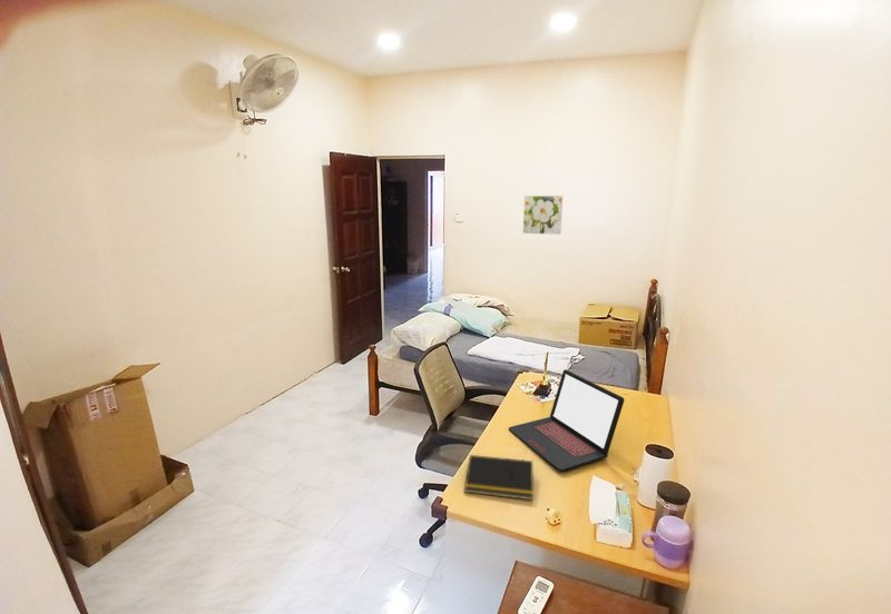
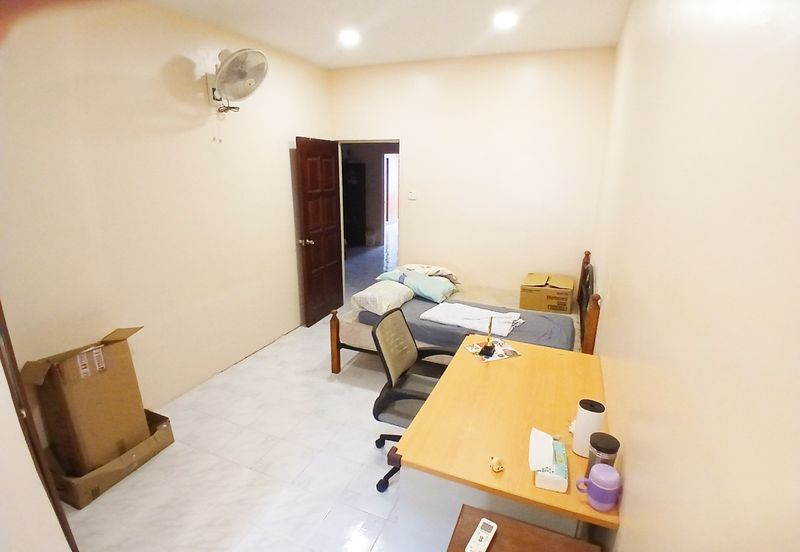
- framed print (542, 215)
- laptop (562, 415)
- notepad (499, 476)
